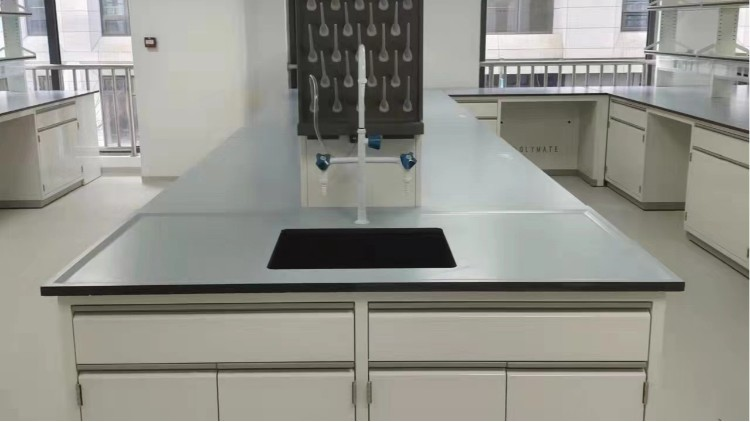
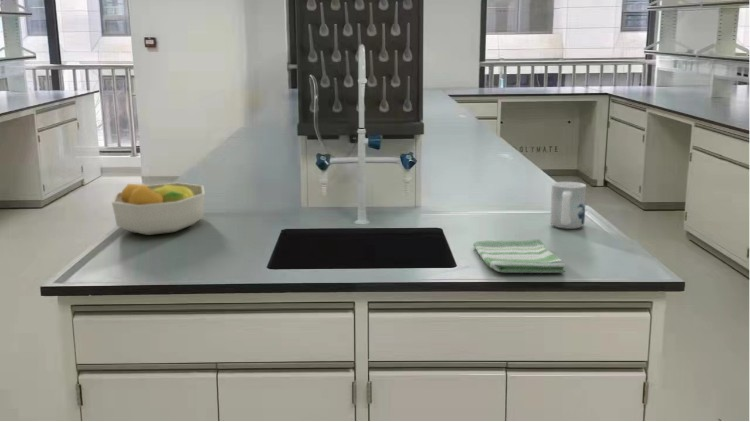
+ fruit bowl (160, 201)
+ mug (569, 206)
+ dish towel (517, 254)
